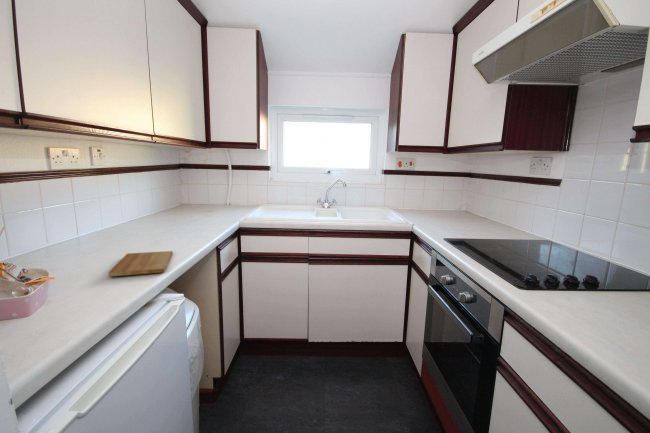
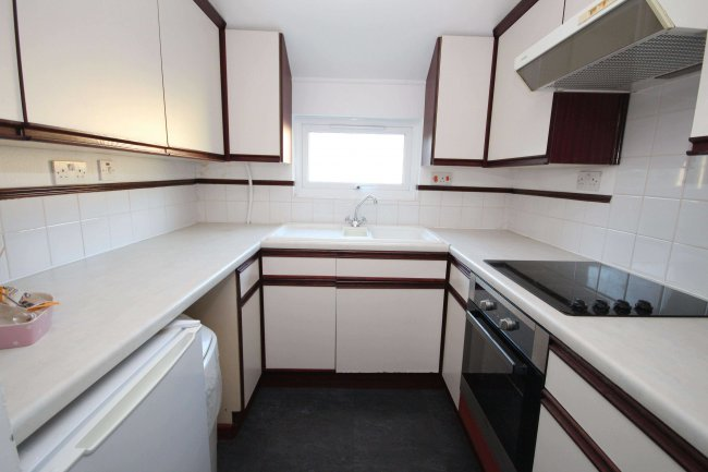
- cutting board (144, 262)
